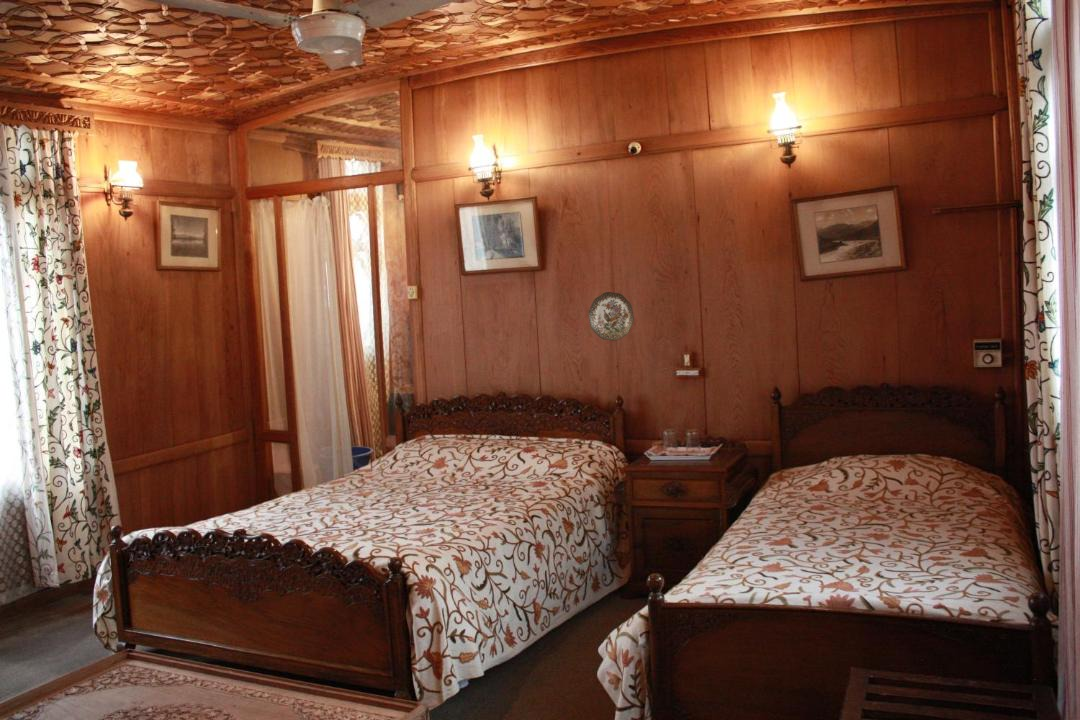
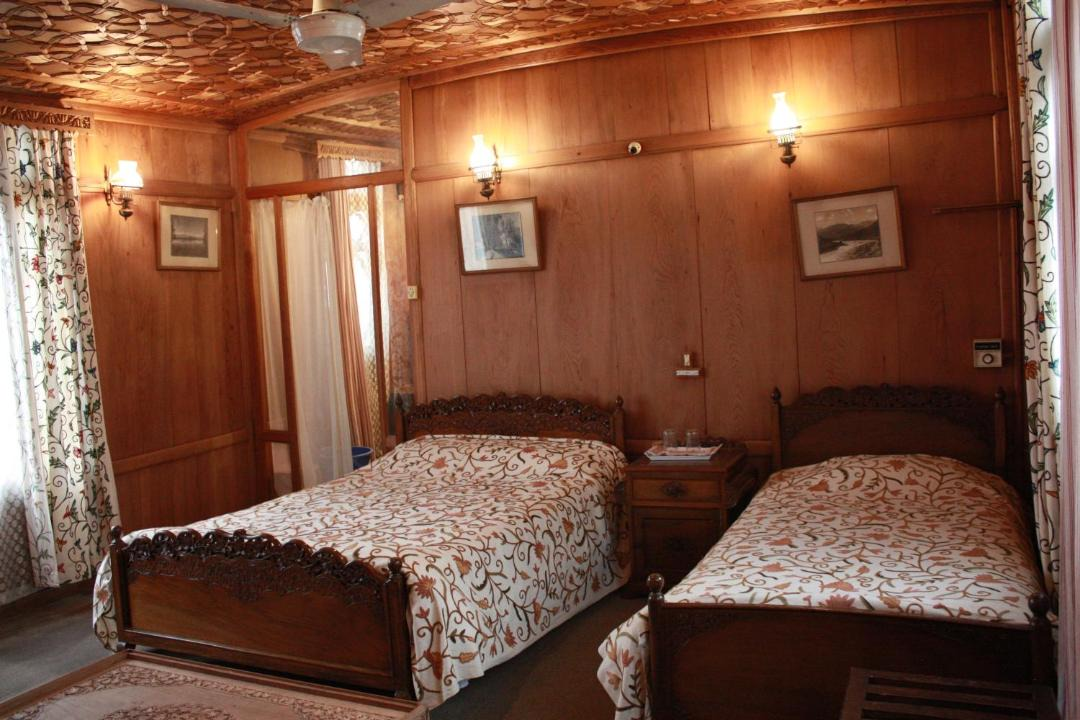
- decorative plate (611, 316)
